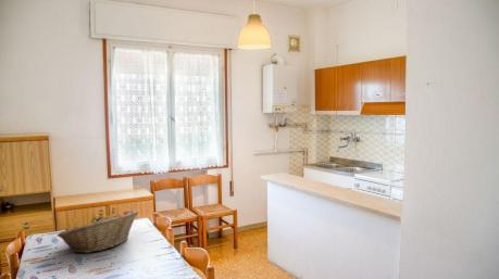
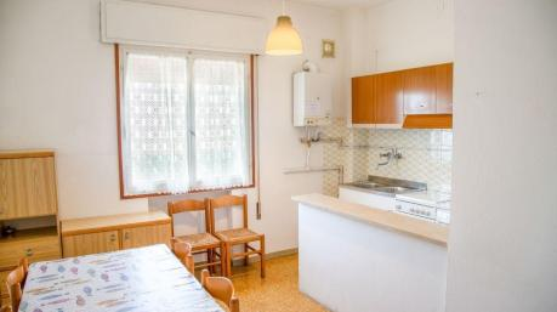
- fruit basket (100, 228)
